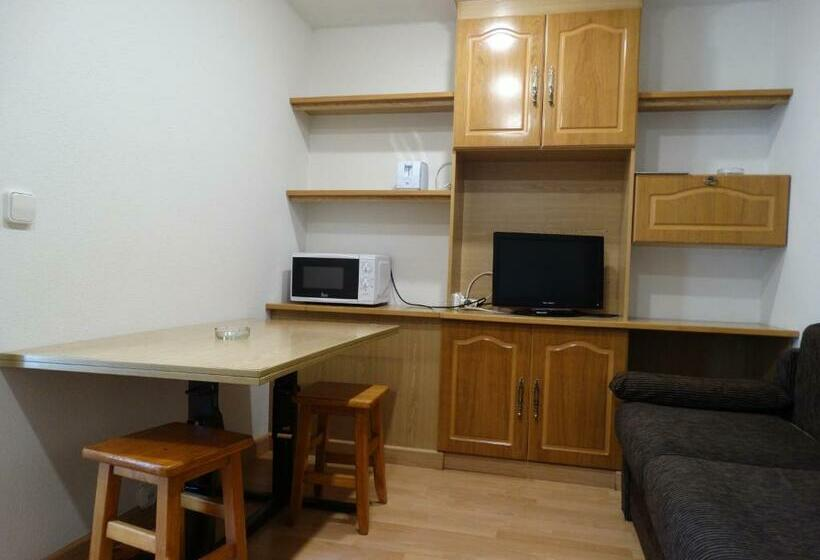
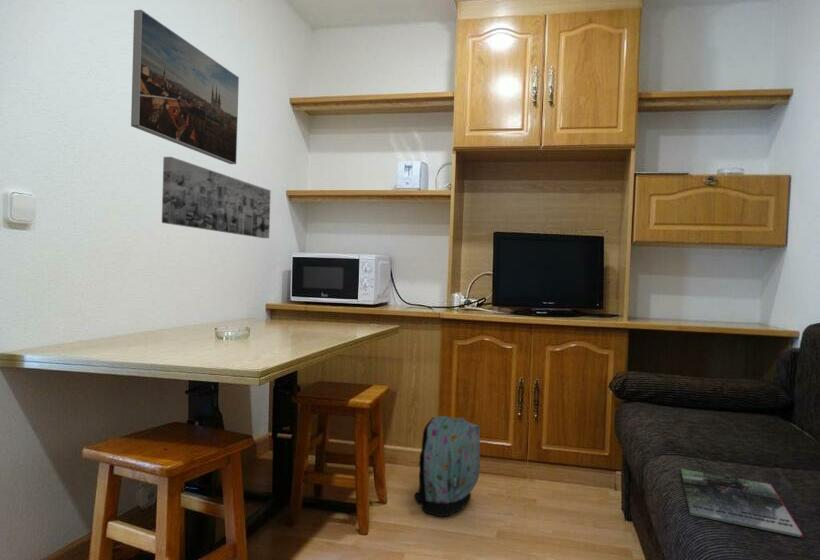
+ backpack (450, 460)
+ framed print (192, 98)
+ wall art (224, 204)
+ magazine (733, 498)
